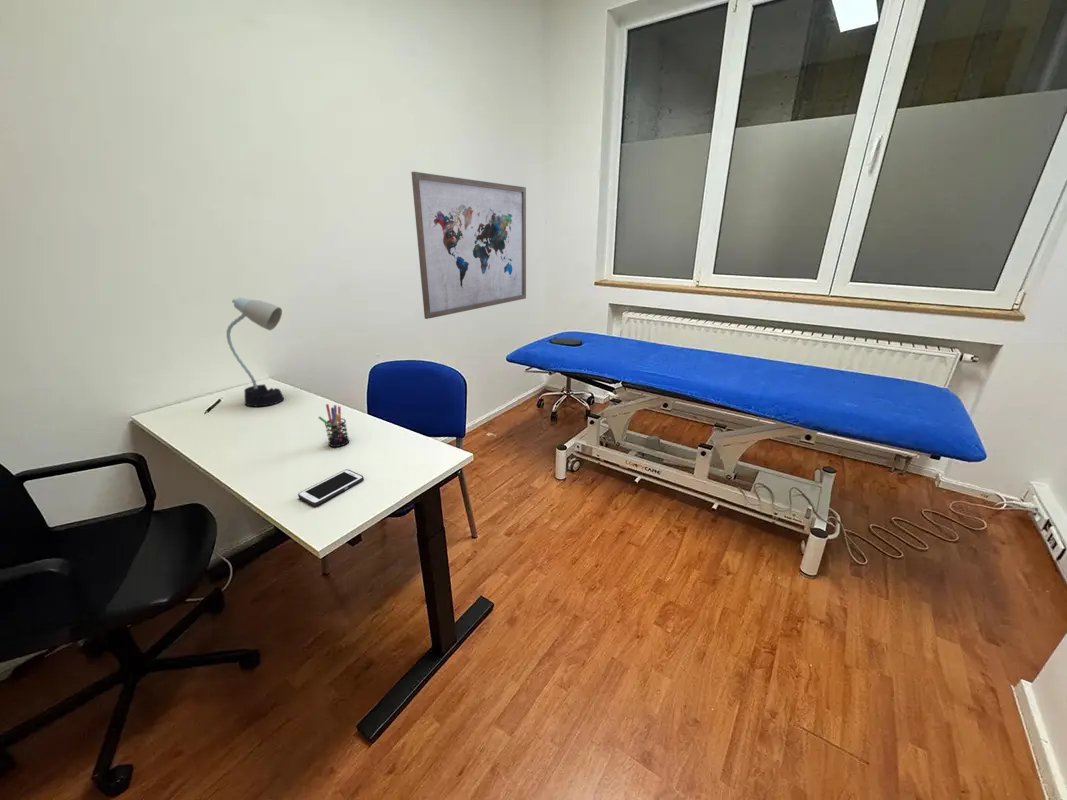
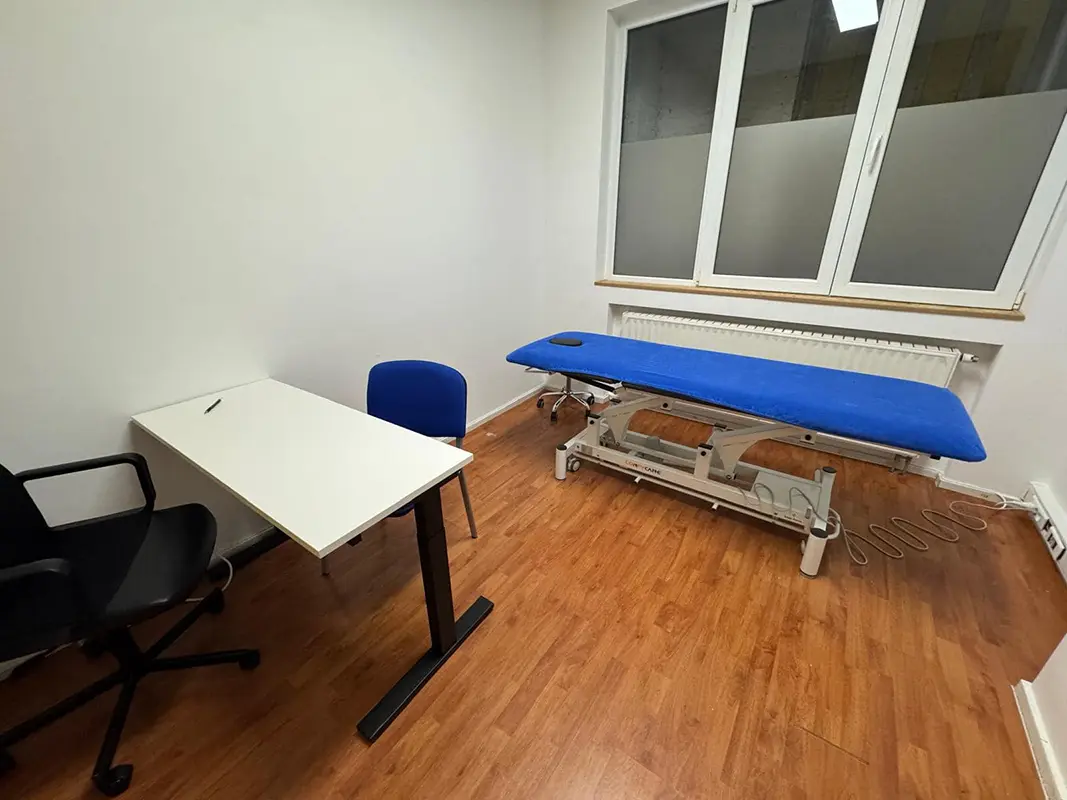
- pen holder (333, 425)
- wall art (479, 247)
- desk lamp (241, 360)
- cell phone (332, 486)
